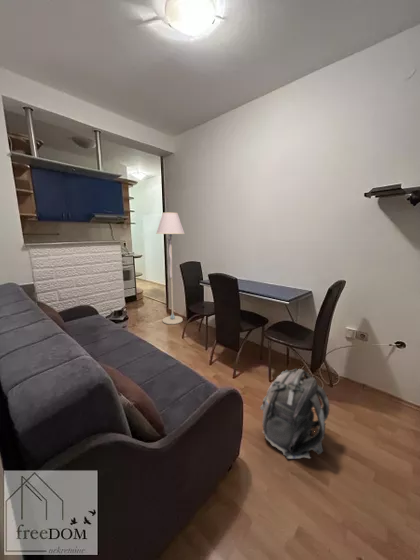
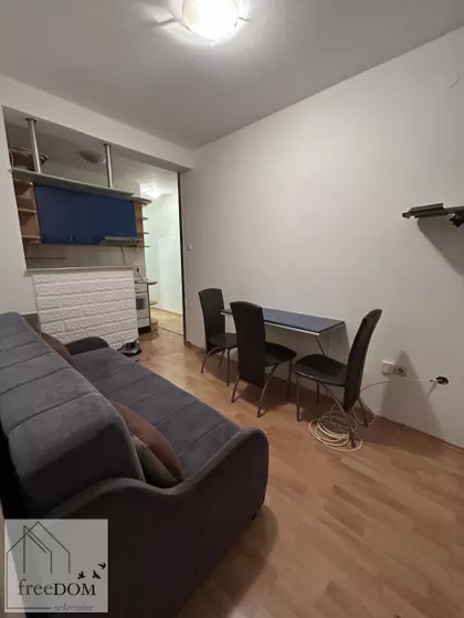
- floor lamp (171, 269)
- backpack (294, 404)
